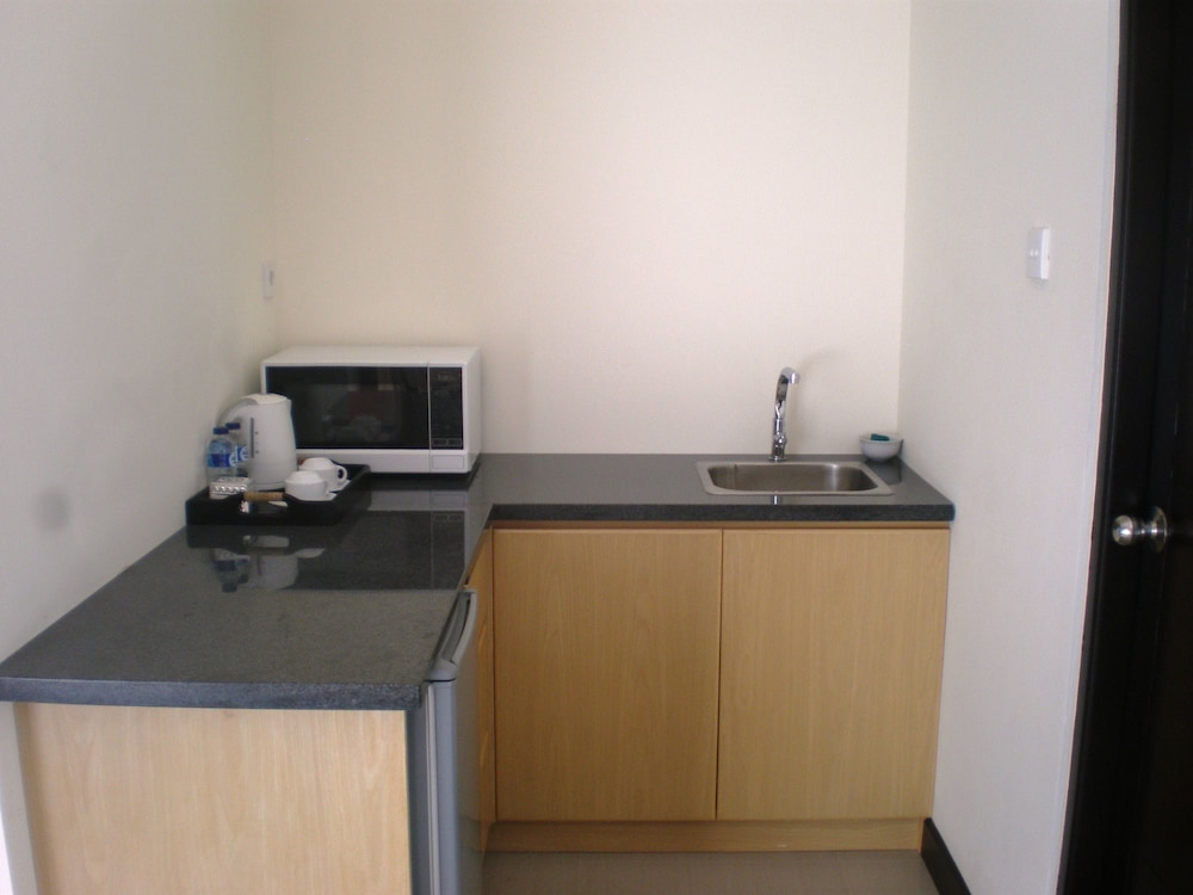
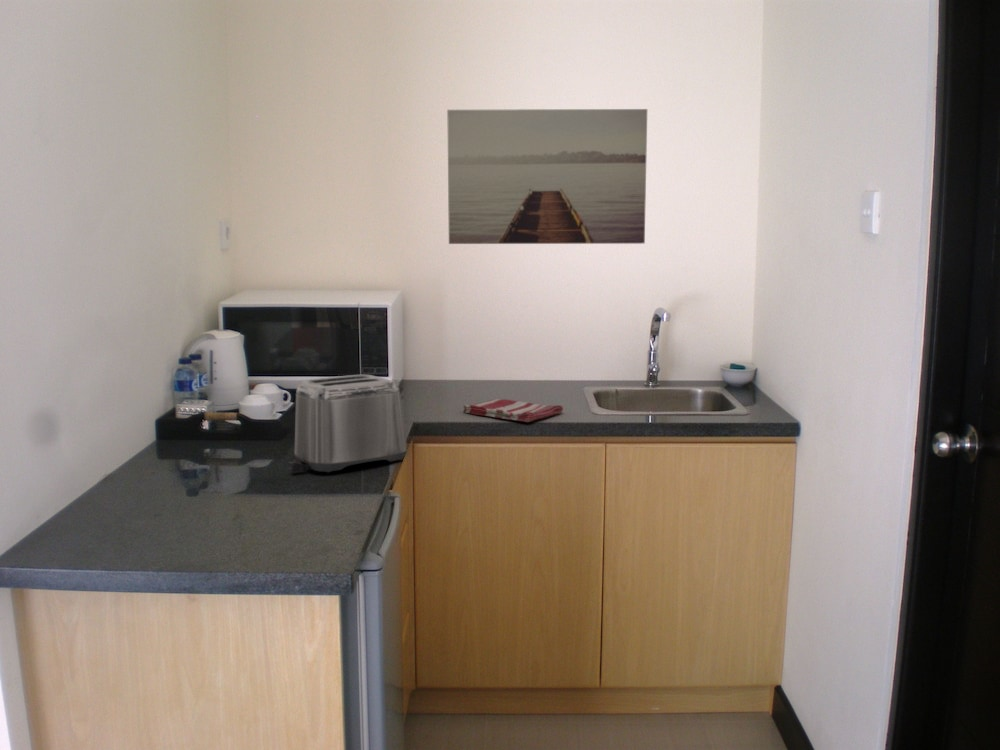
+ wall art (546, 177)
+ dish towel (512, 408)
+ toaster (345, 421)
